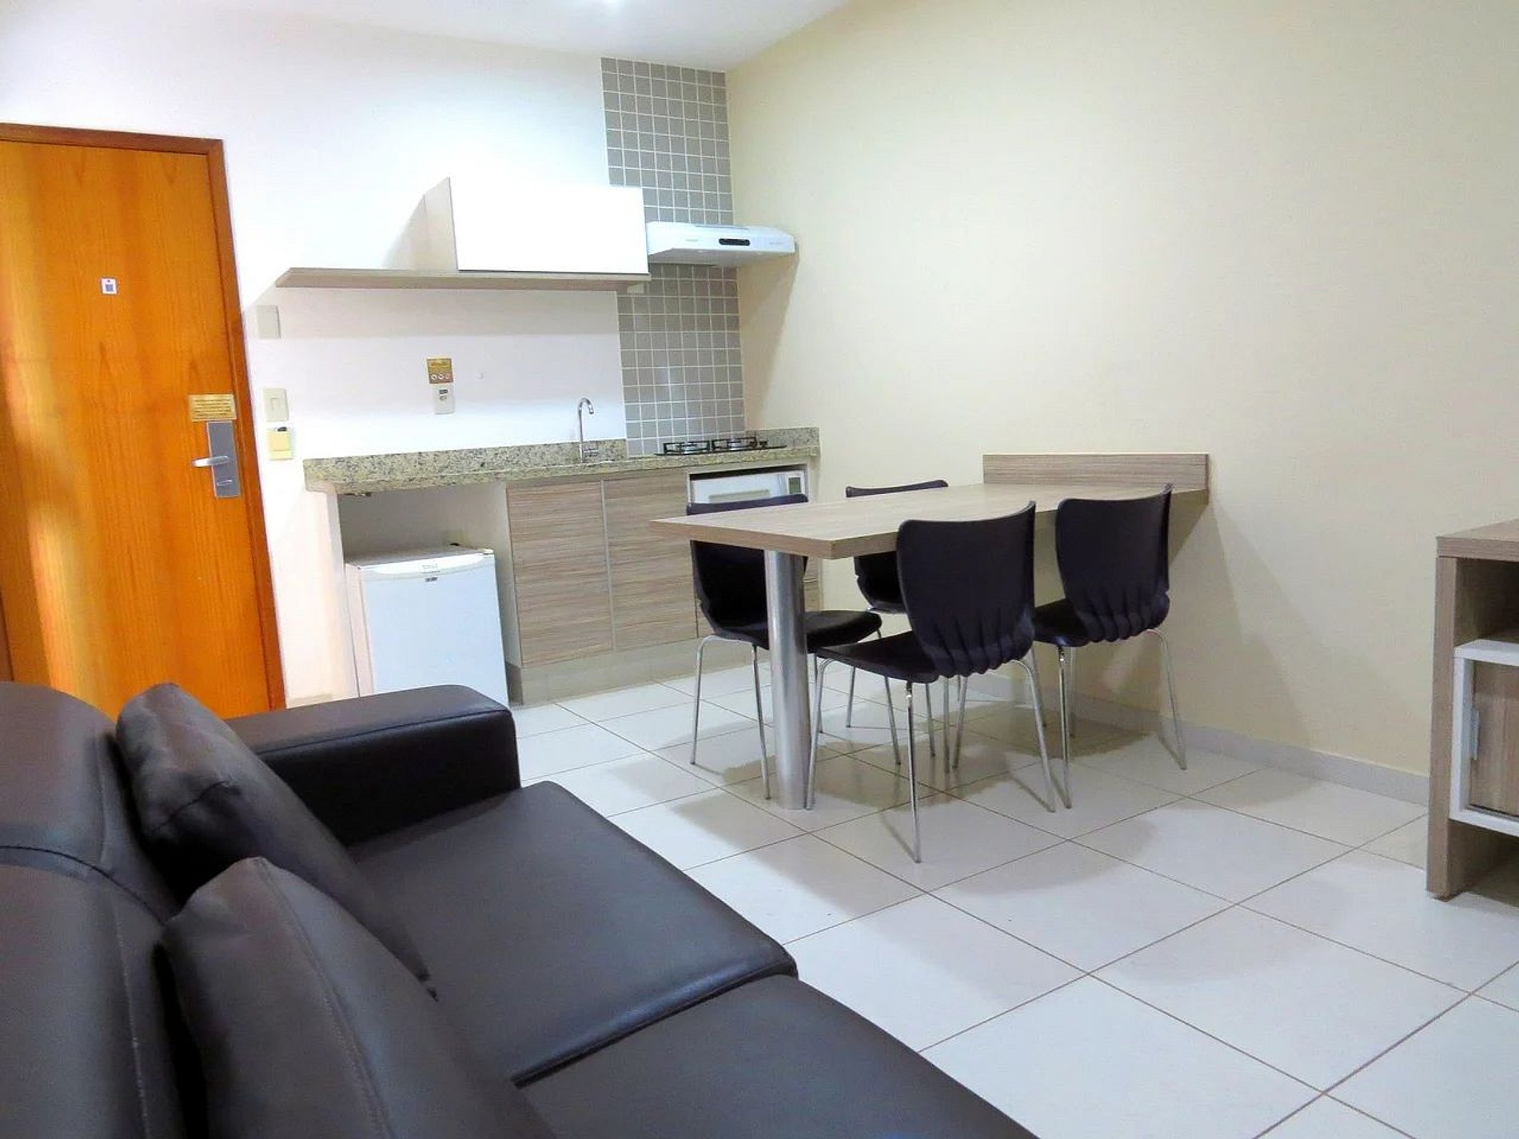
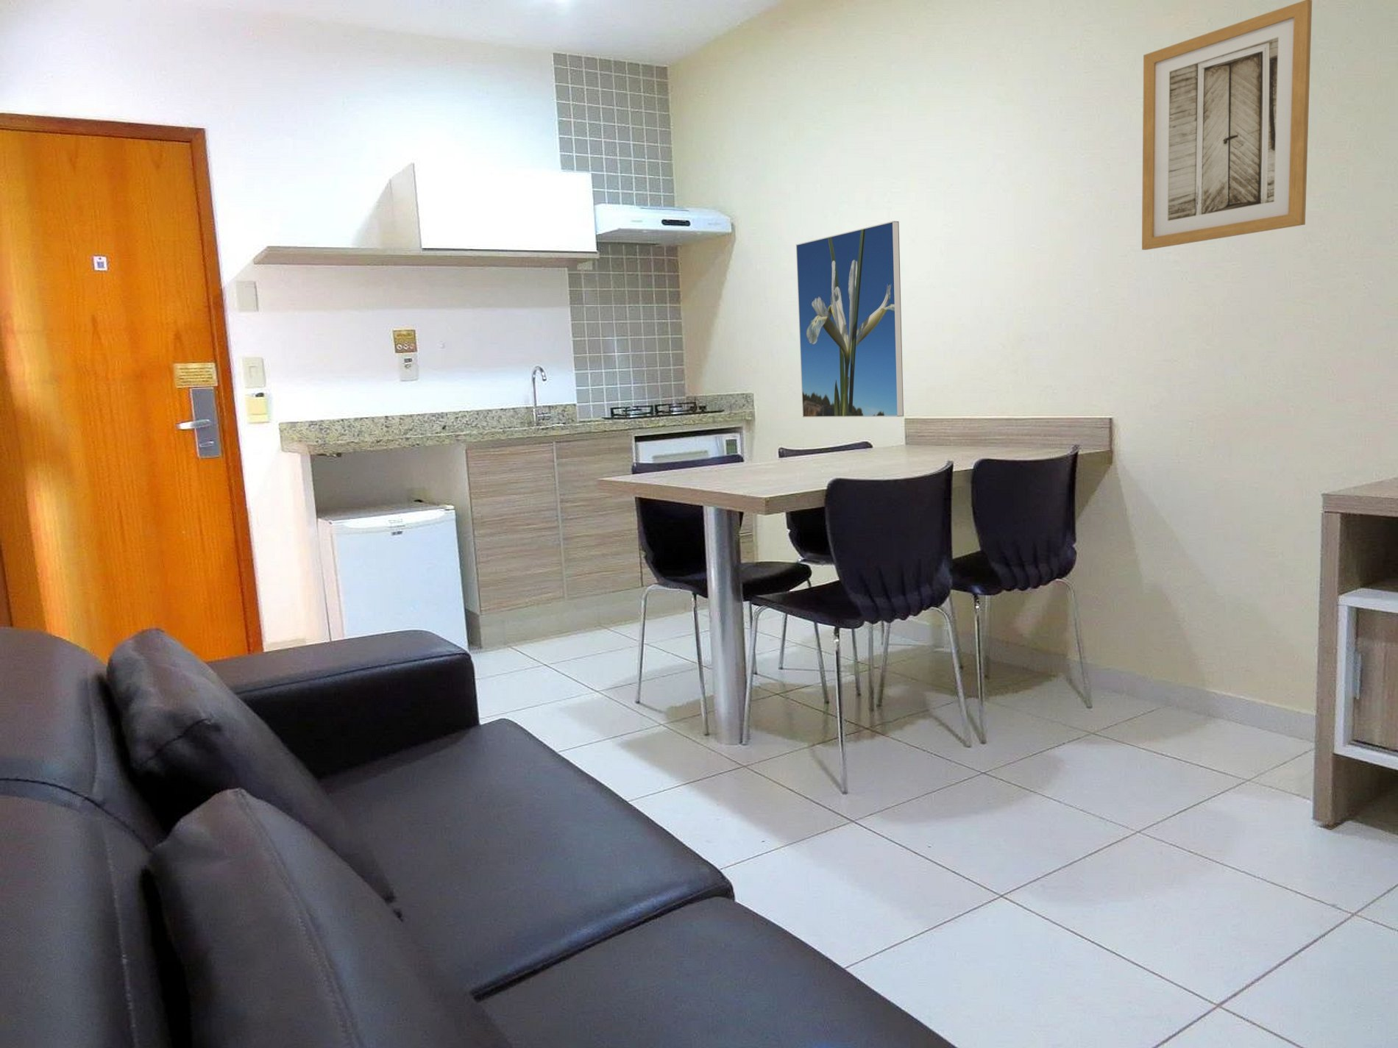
+ wall art (1220, 134)
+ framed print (847, 326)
